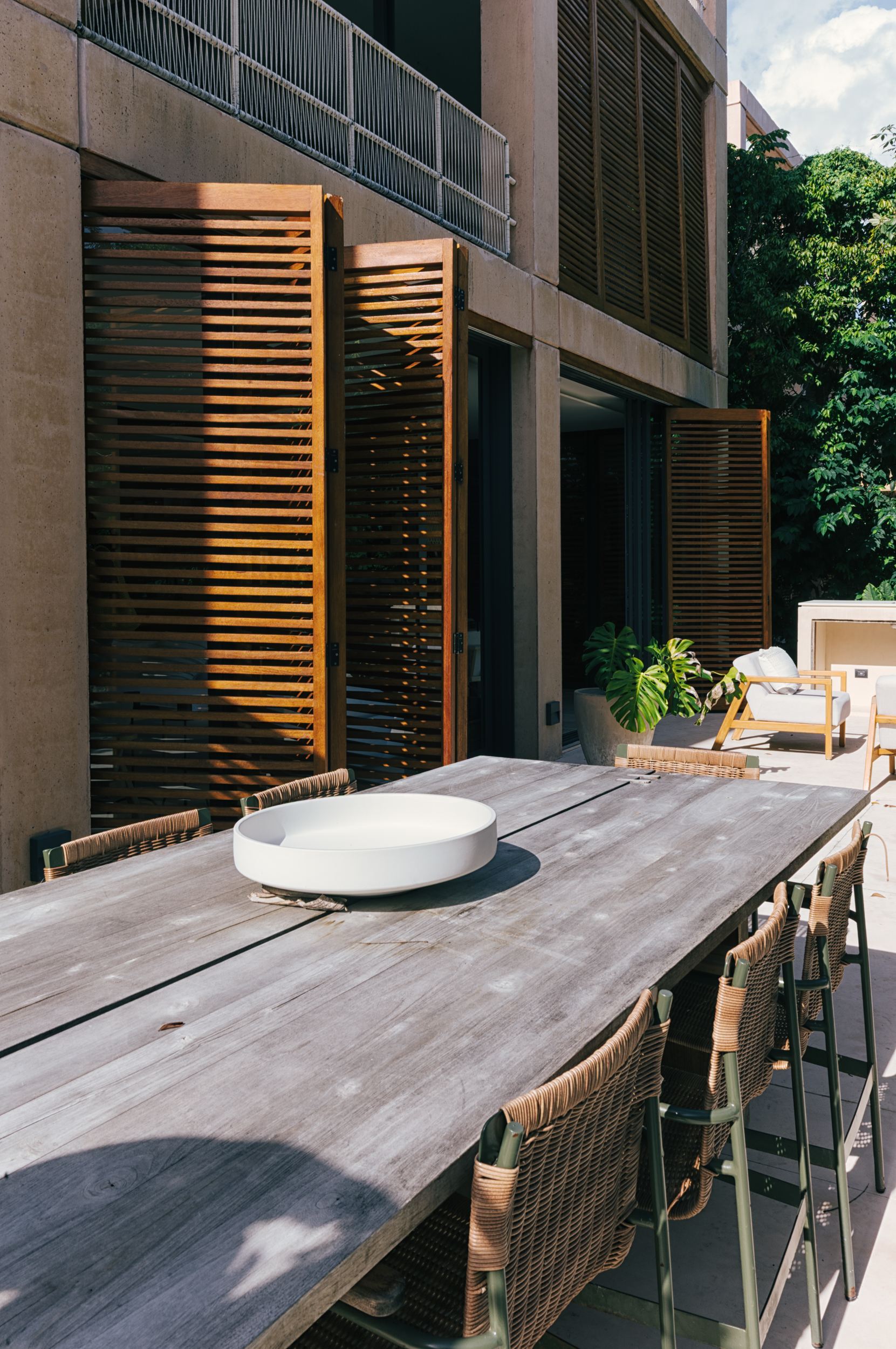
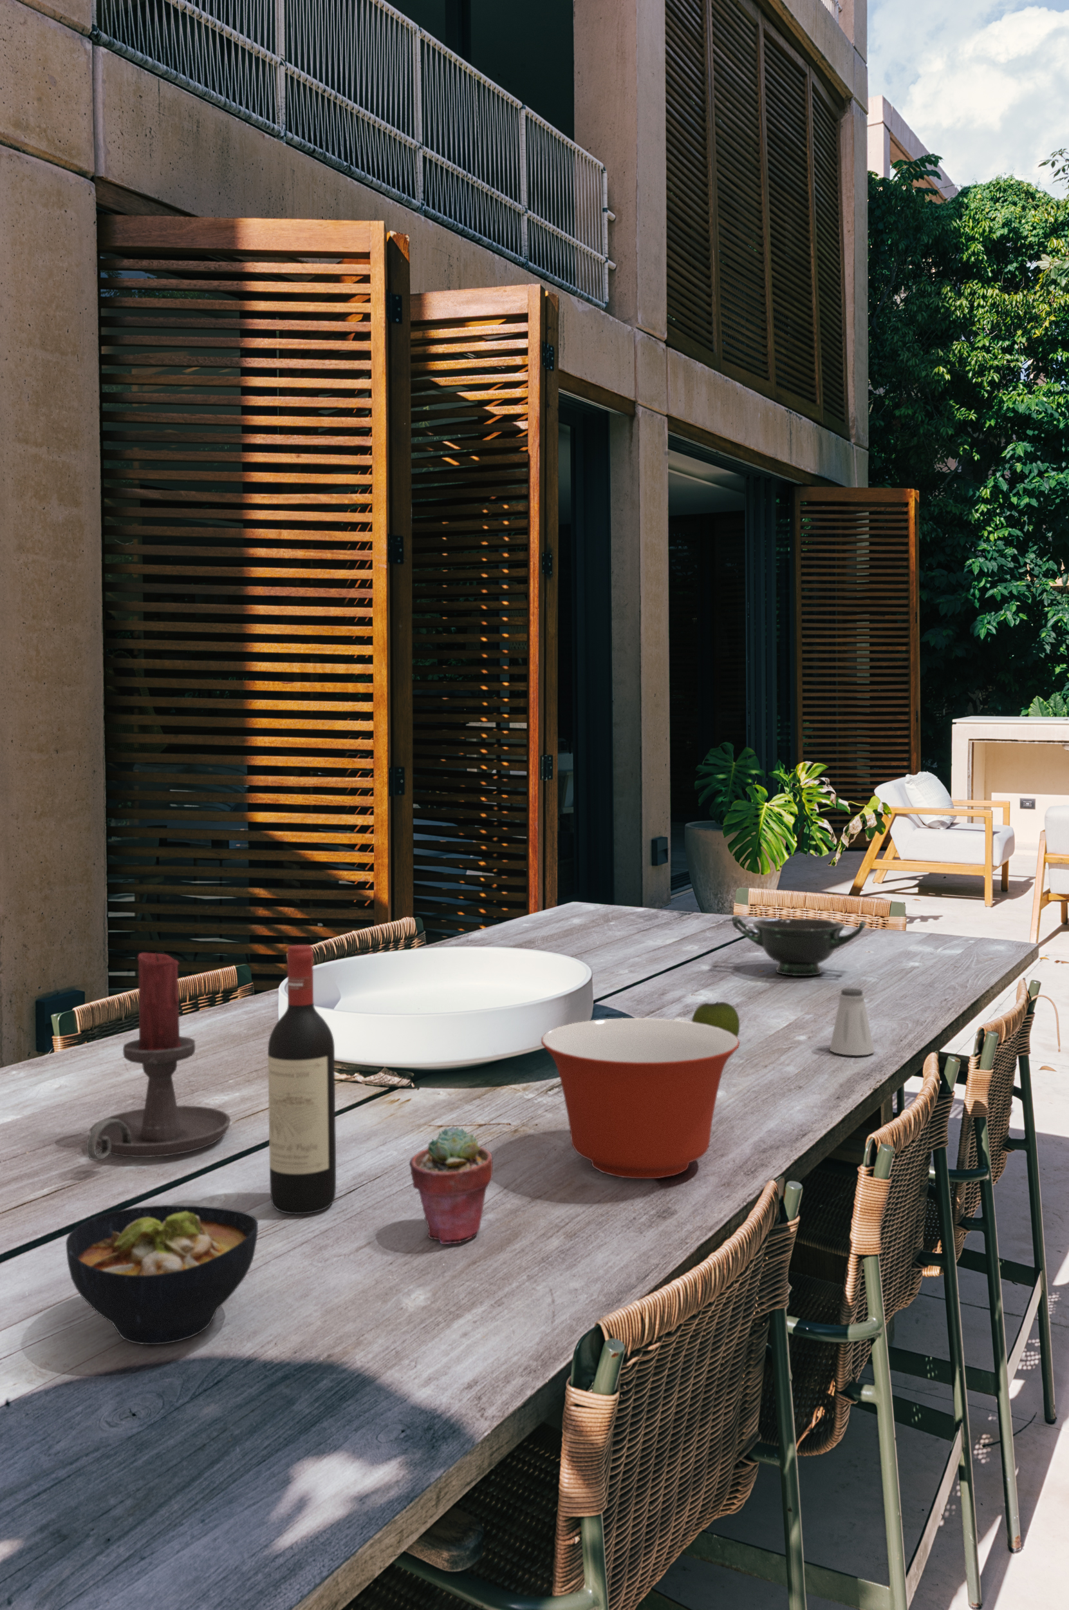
+ apple (716, 1024)
+ wine bottle (301, 1075)
+ potted succulent (452, 1179)
+ bowl (797, 945)
+ saltshaker (852, 1020)
+ bowl (165, 1272)
+ candle holder (147, 1051)
+ mixing bowl (639, 1100)
